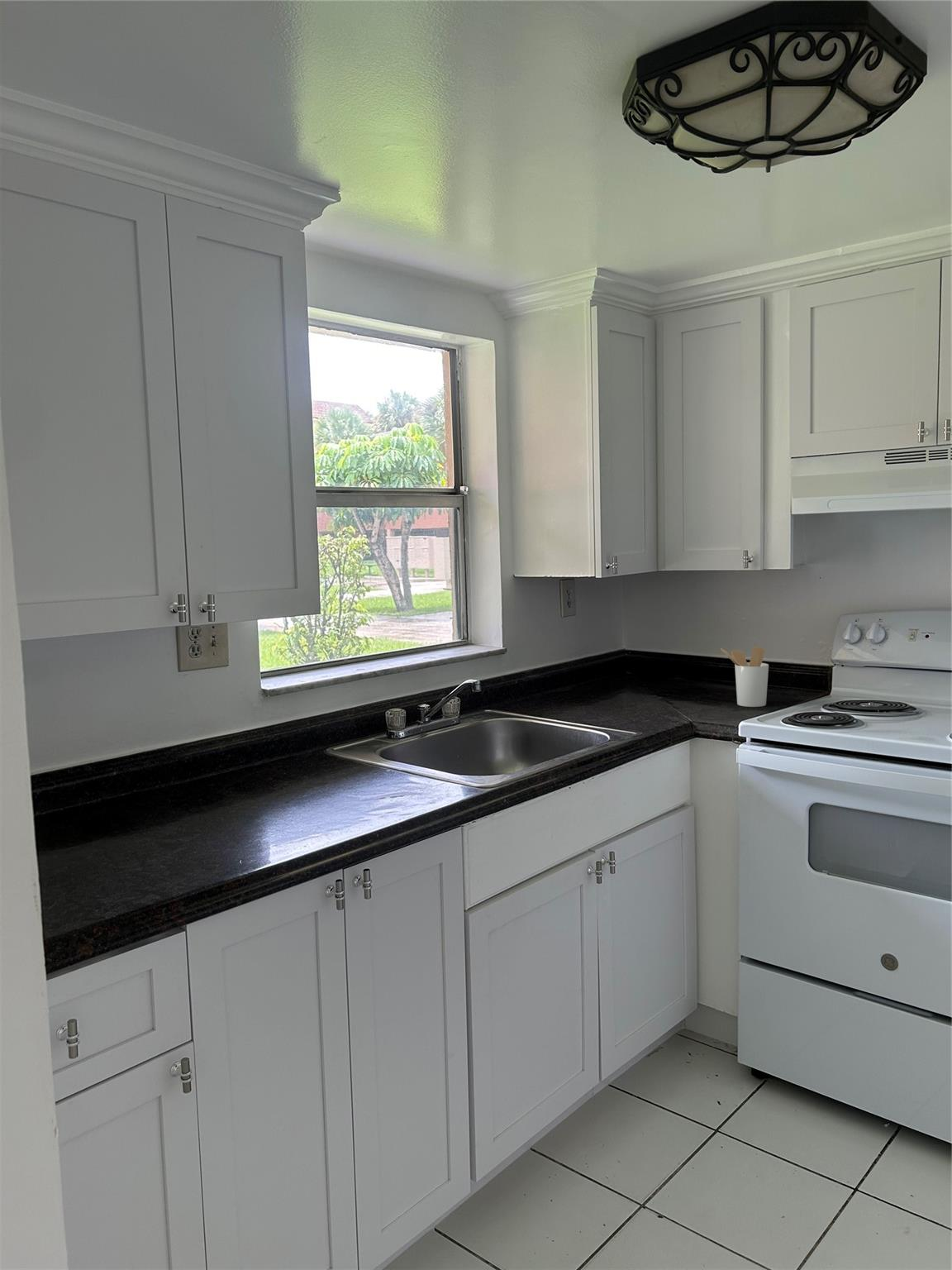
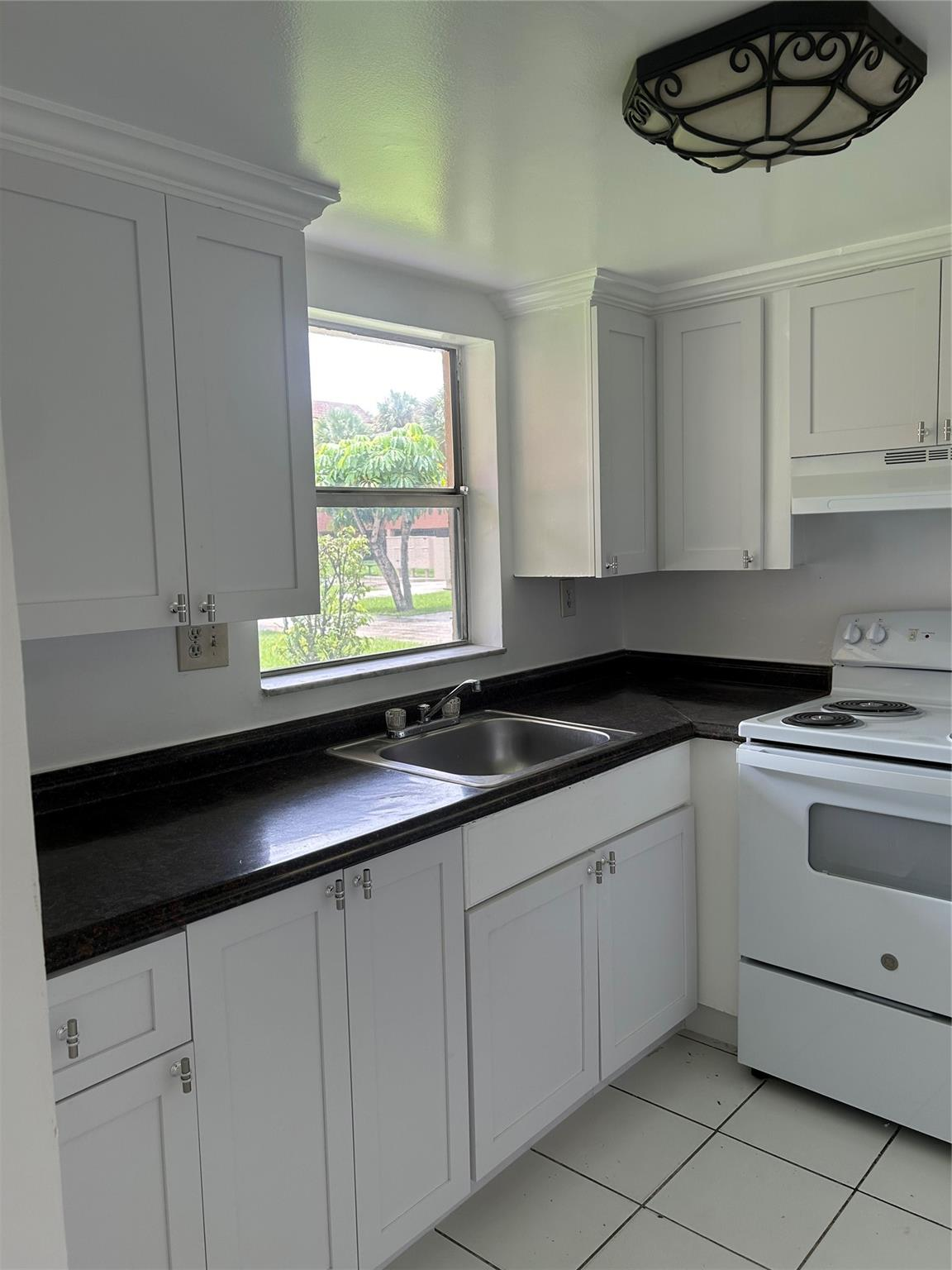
- utensil holder (743, 675)
